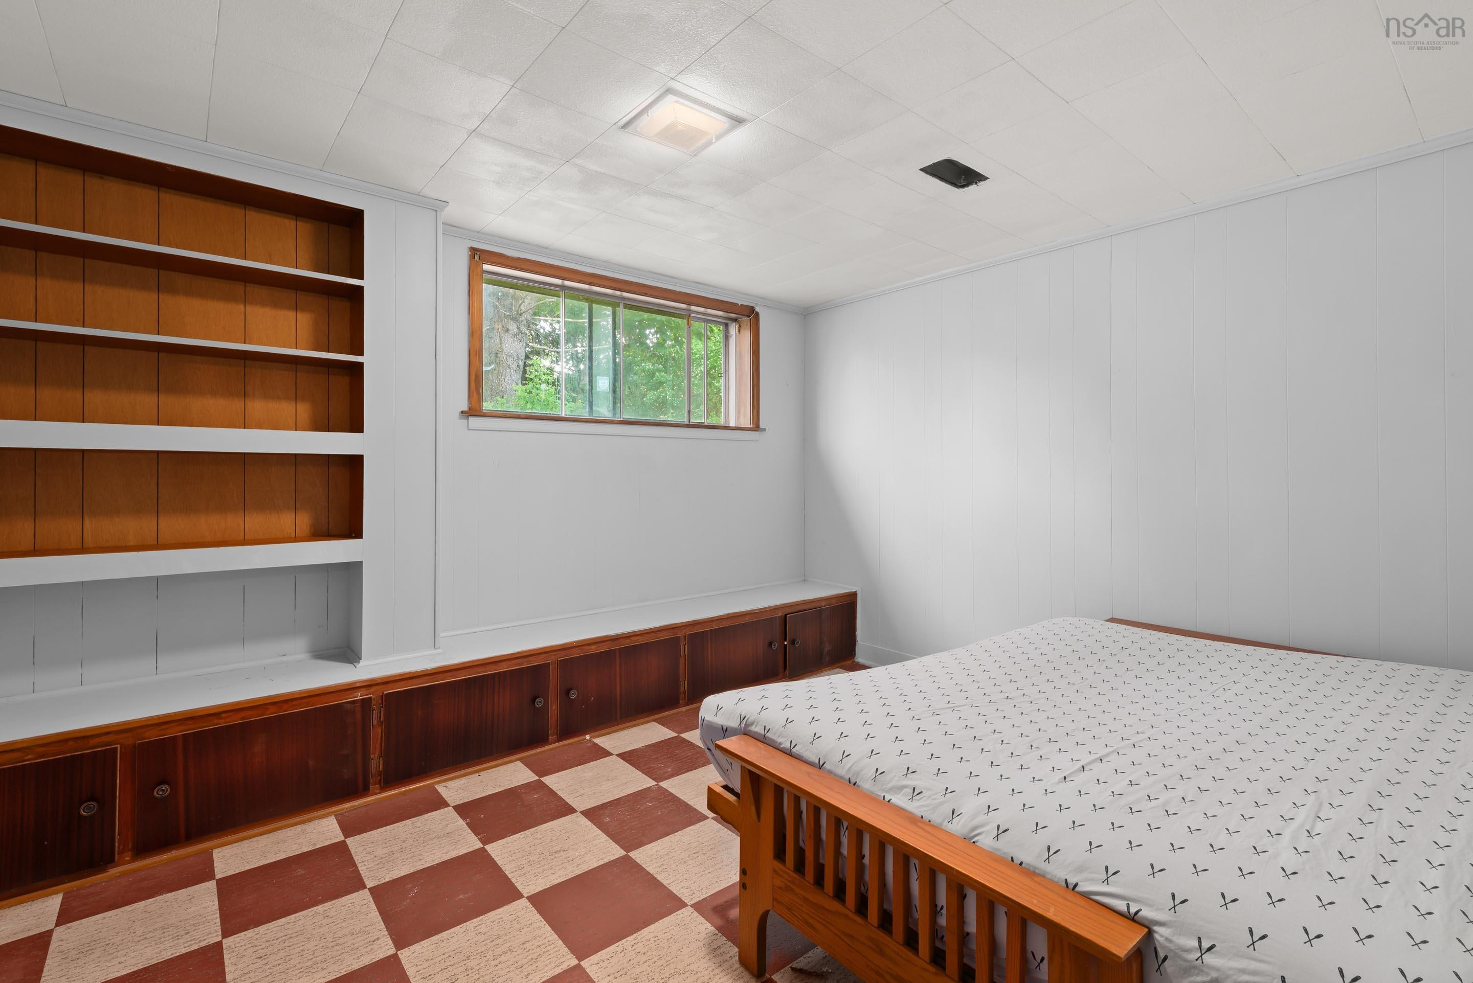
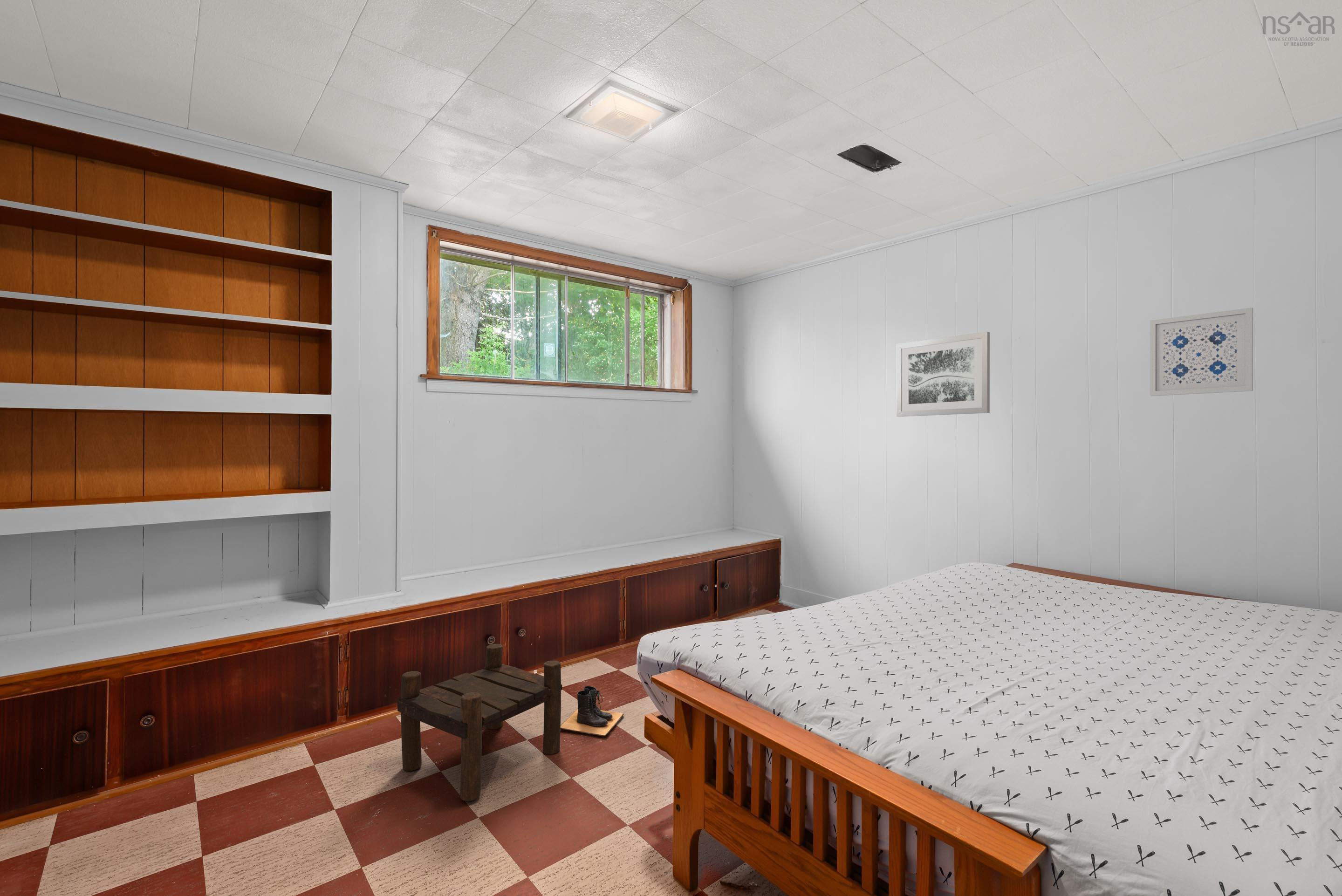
+ wall art (940, 376)
+ boots (592, 706)
+ wall art (1199, 354)
+ stool (484, 713)
